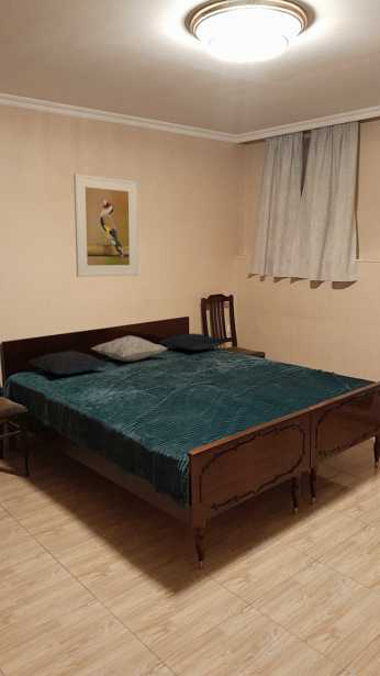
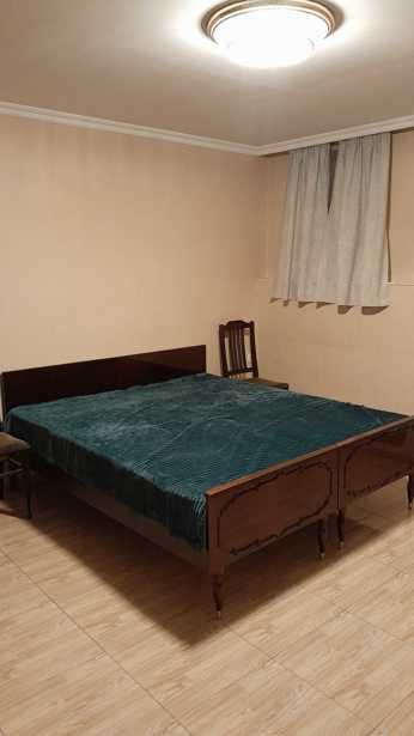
- pillow (191, 342)
- pillow (67, 363)
- decorative pillow (130, 348)
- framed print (108, 228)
